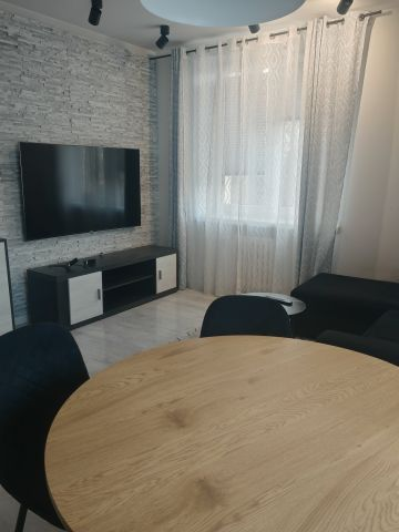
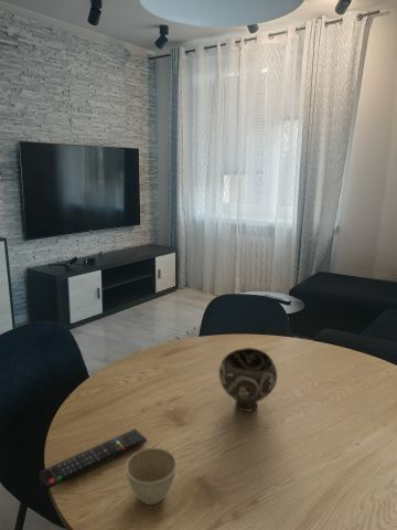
+ bowl (247, 381)
+ flower pot (151, 479)
+ remote control (95, 457)
